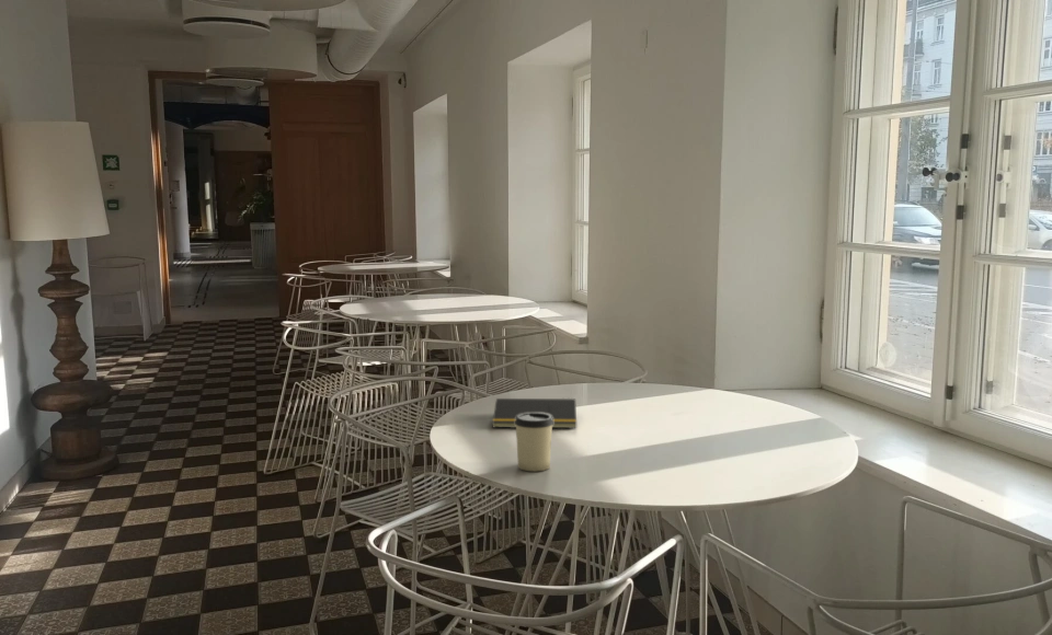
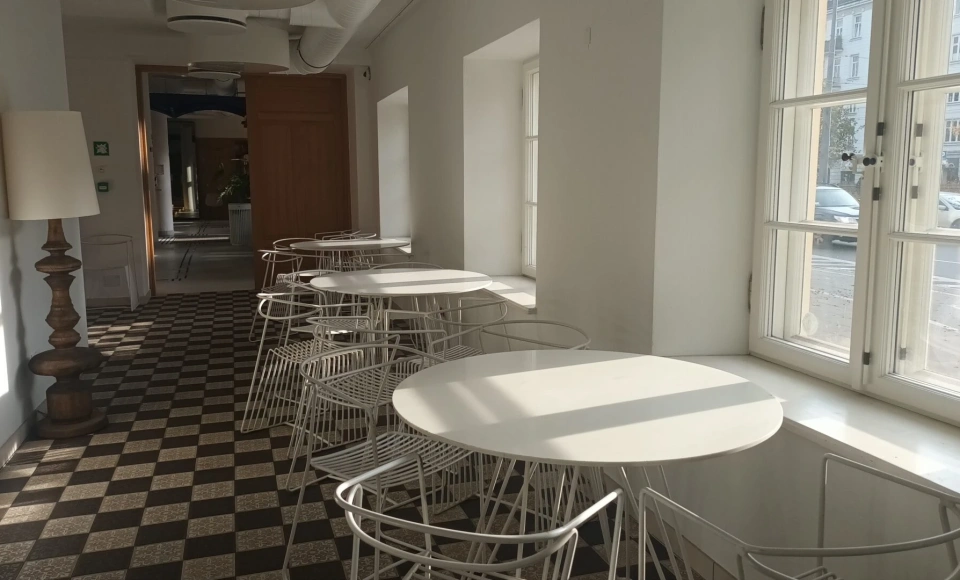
- cup (534, 441)
- notepad (535, 412)
